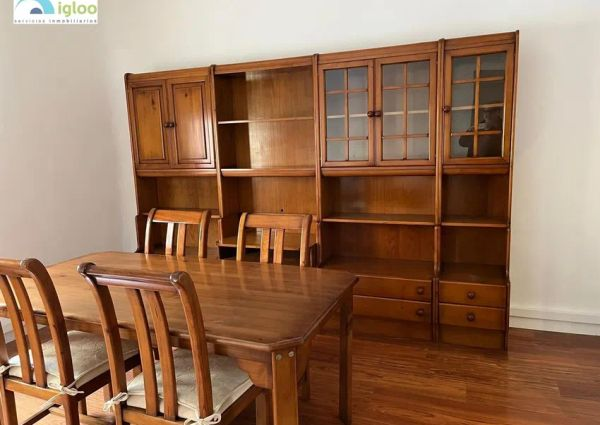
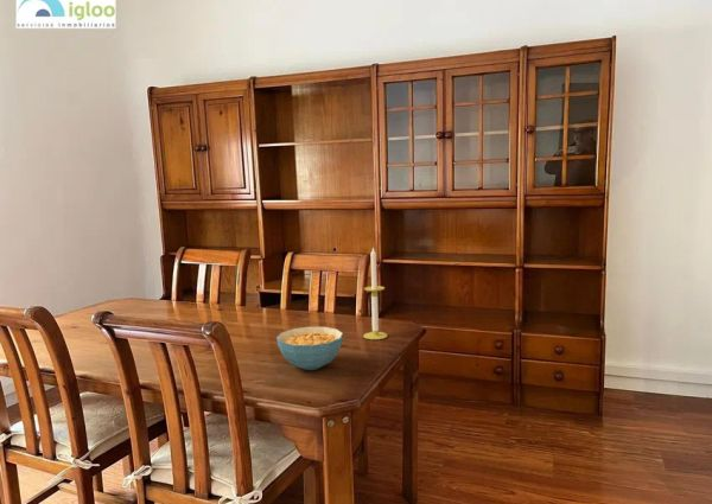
+ cereal bowl (310, 351)
+ candle (374, 292)
